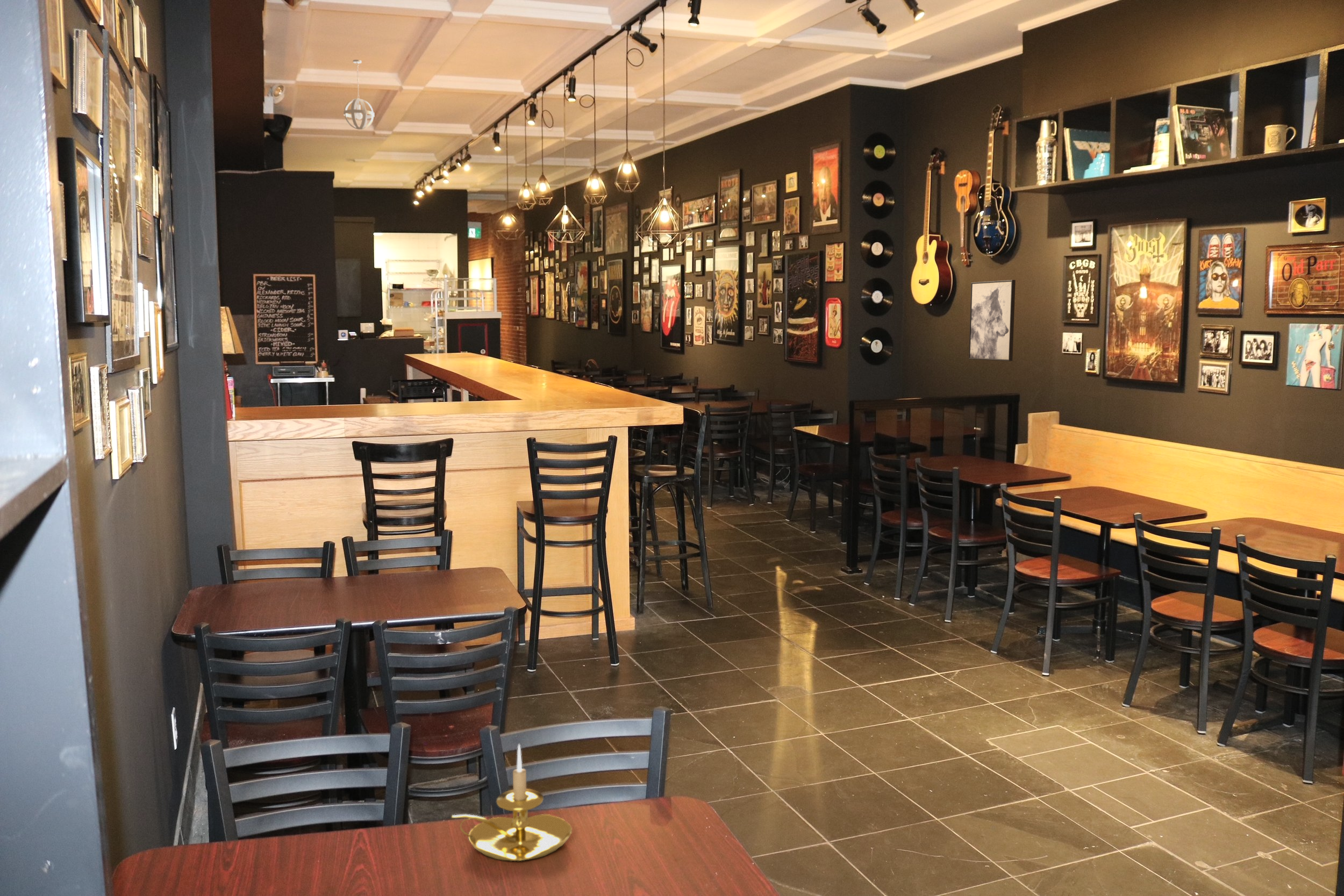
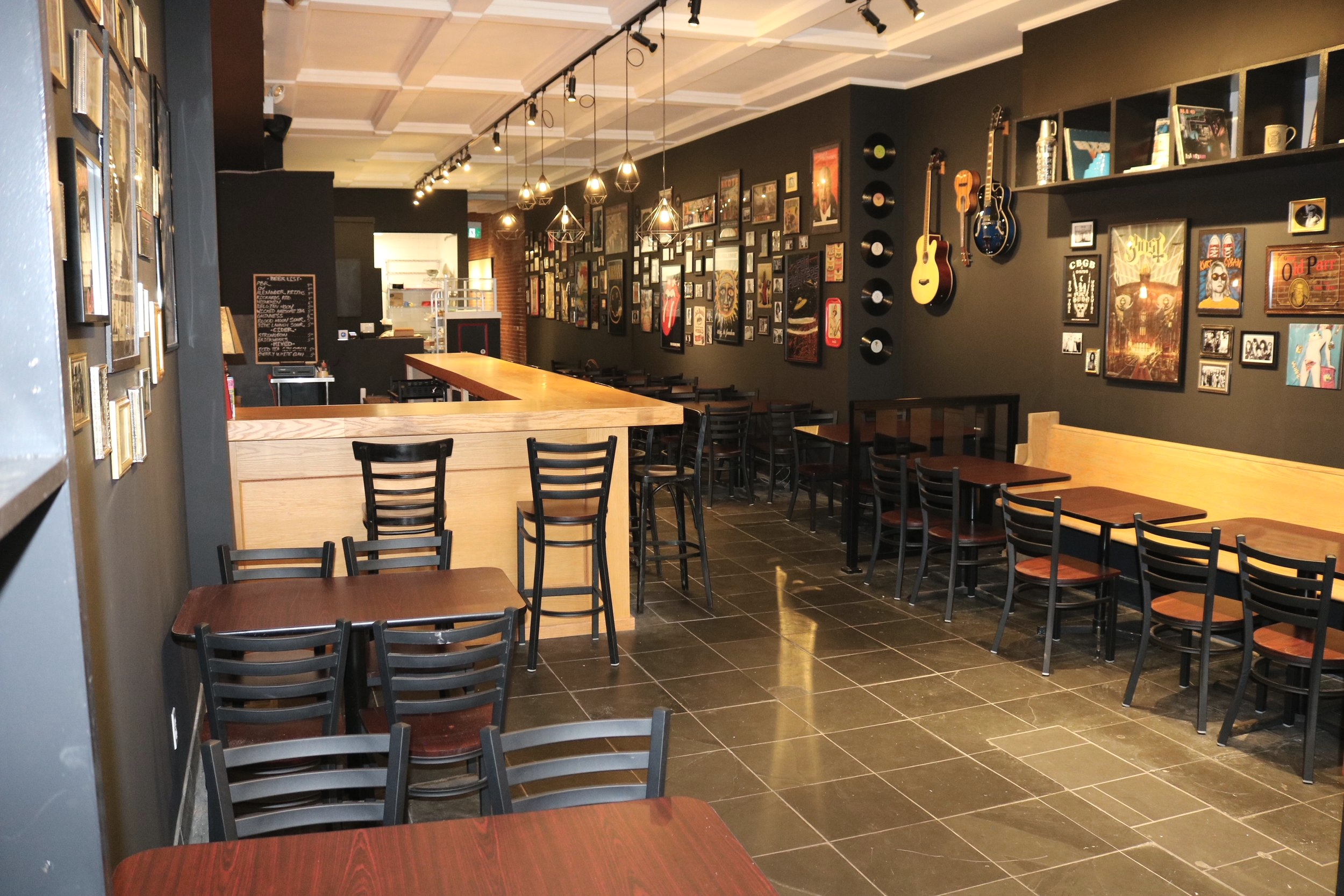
- wall art (991, 320)
- pendant light (359, 95)
- candle holder (511, 794)
